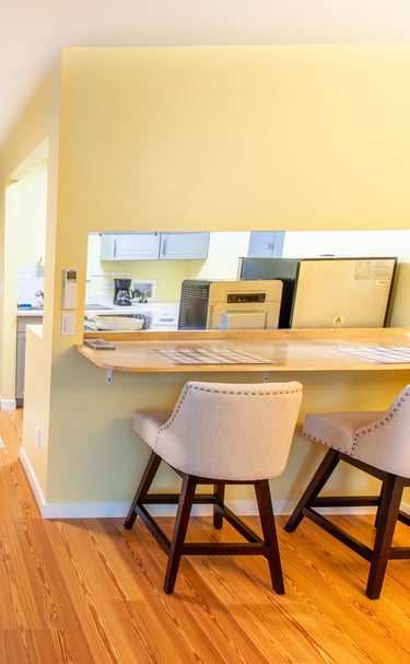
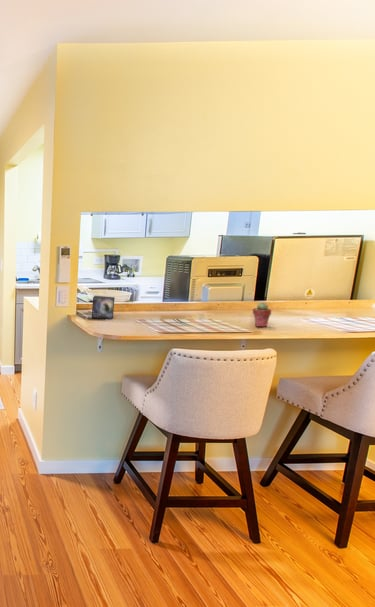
+ potted succulent (261, 314)
+ small box (103, 307)
